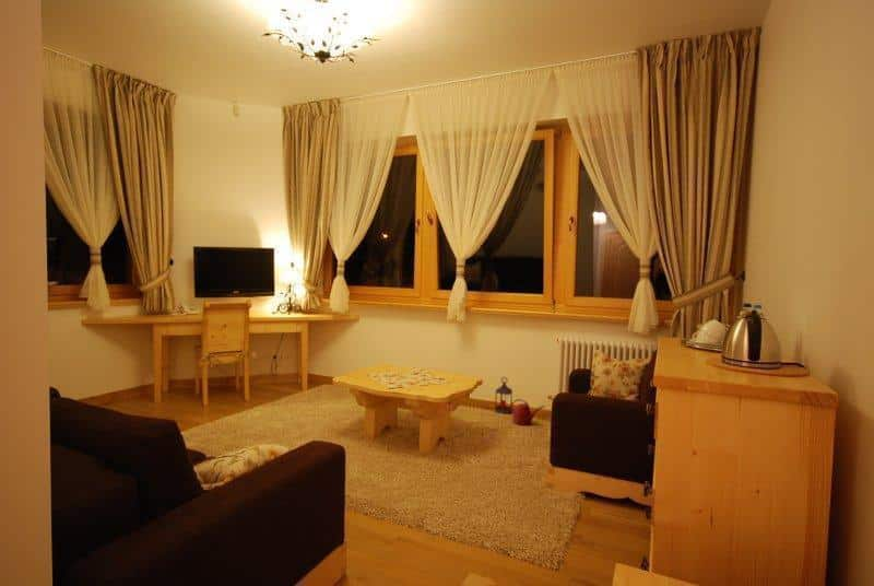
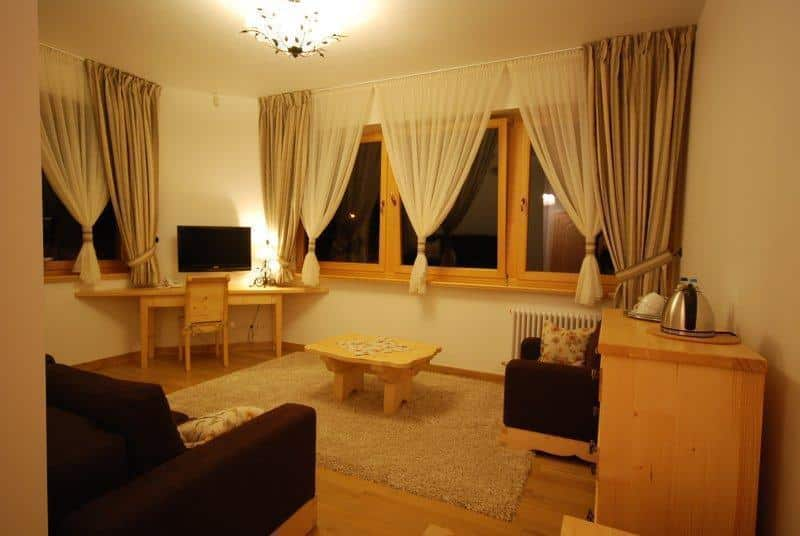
- watering can (528, 411)
- lantern (504, 394)
